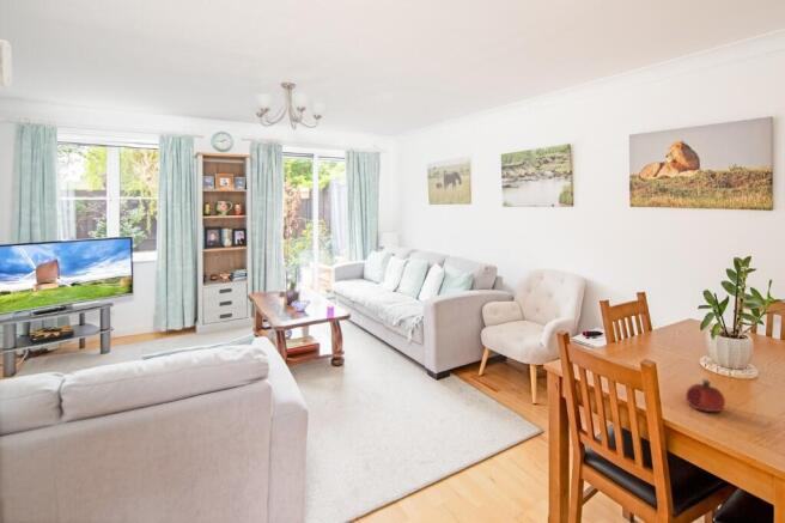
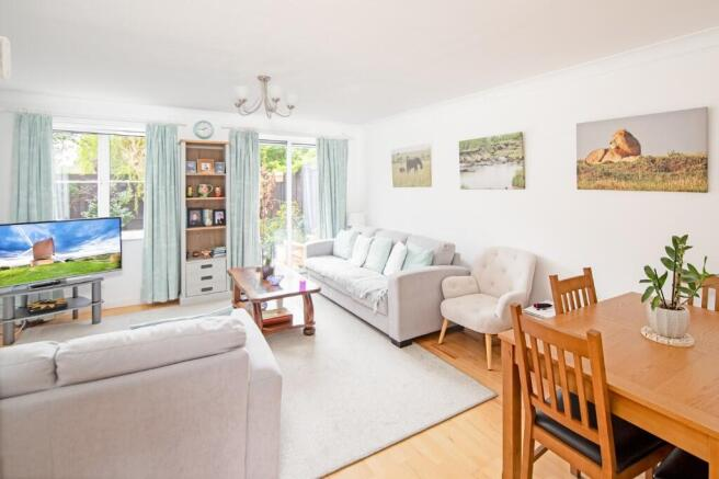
- fruit (705, 393)
